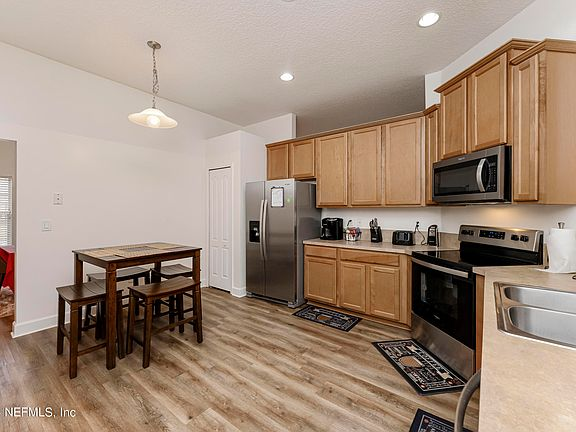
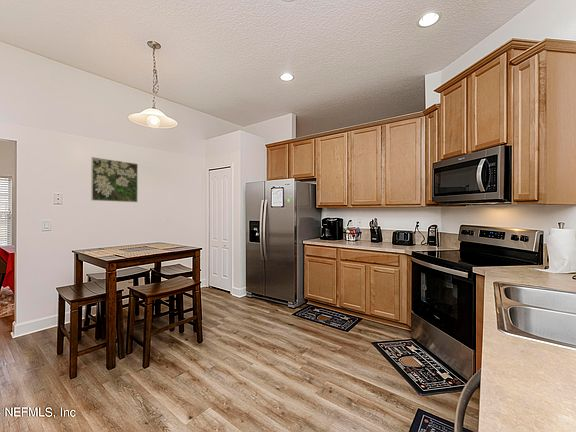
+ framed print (115, 181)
